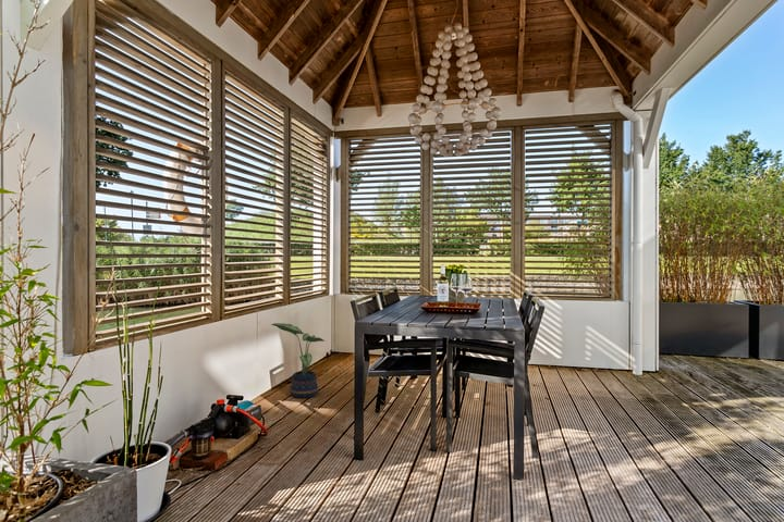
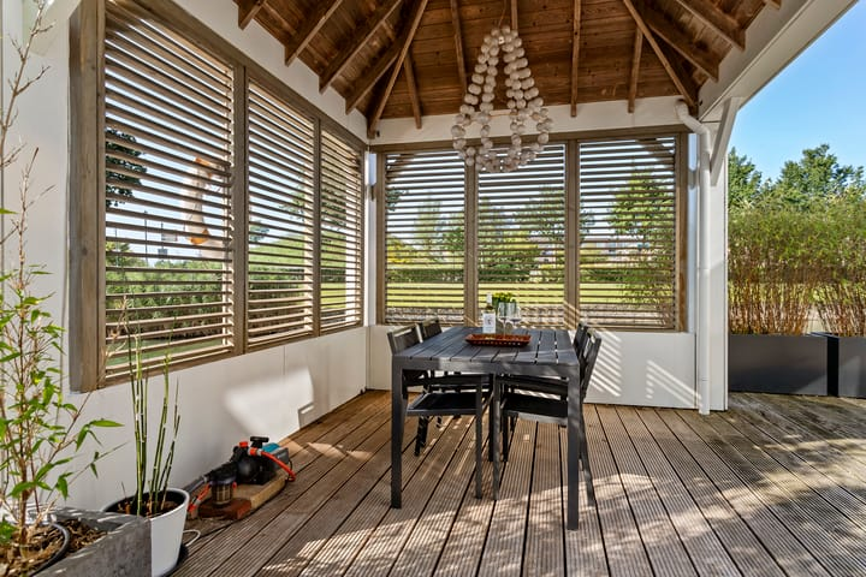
- potted plant (304, 357)
